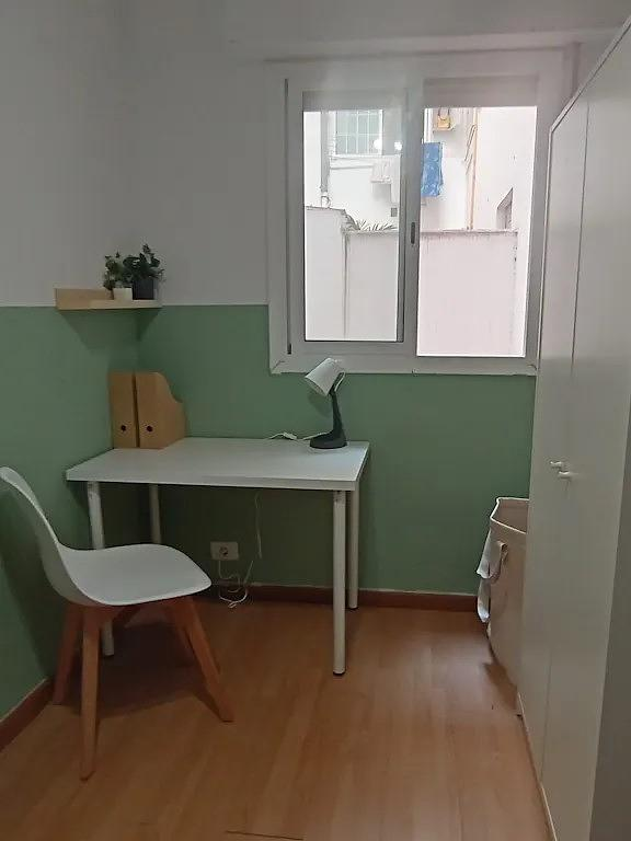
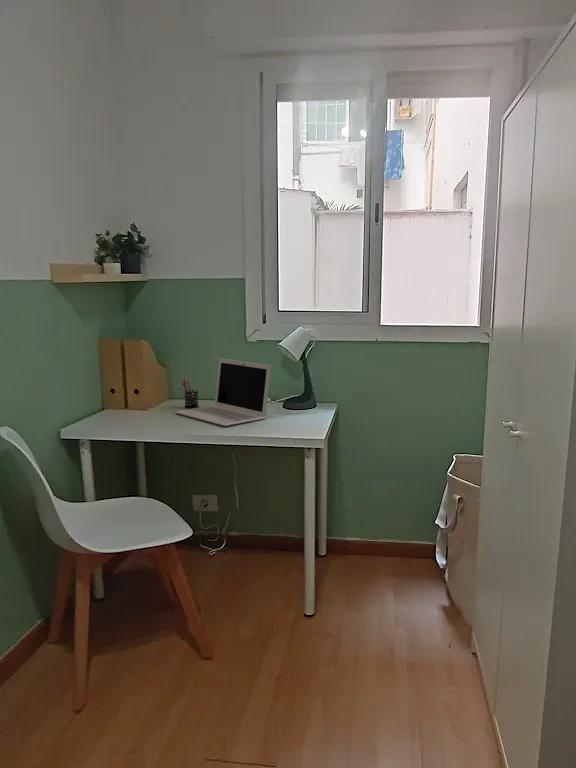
+ pen holder (190, 393)
+ laptop (222, 389)
